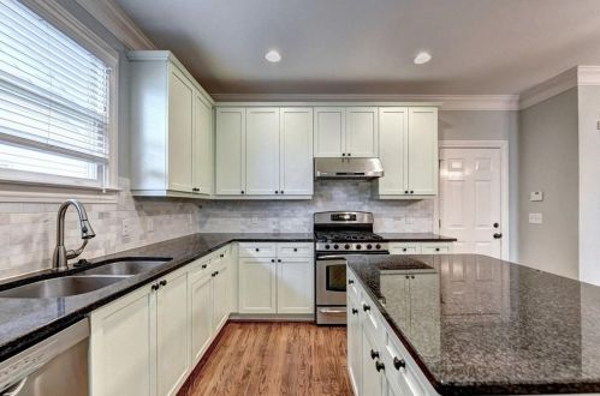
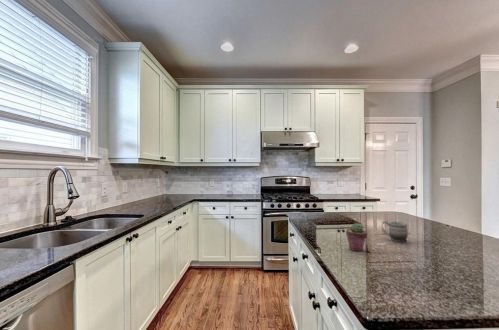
+ potted succulent (356, 236)
+ mug (394, 231)
